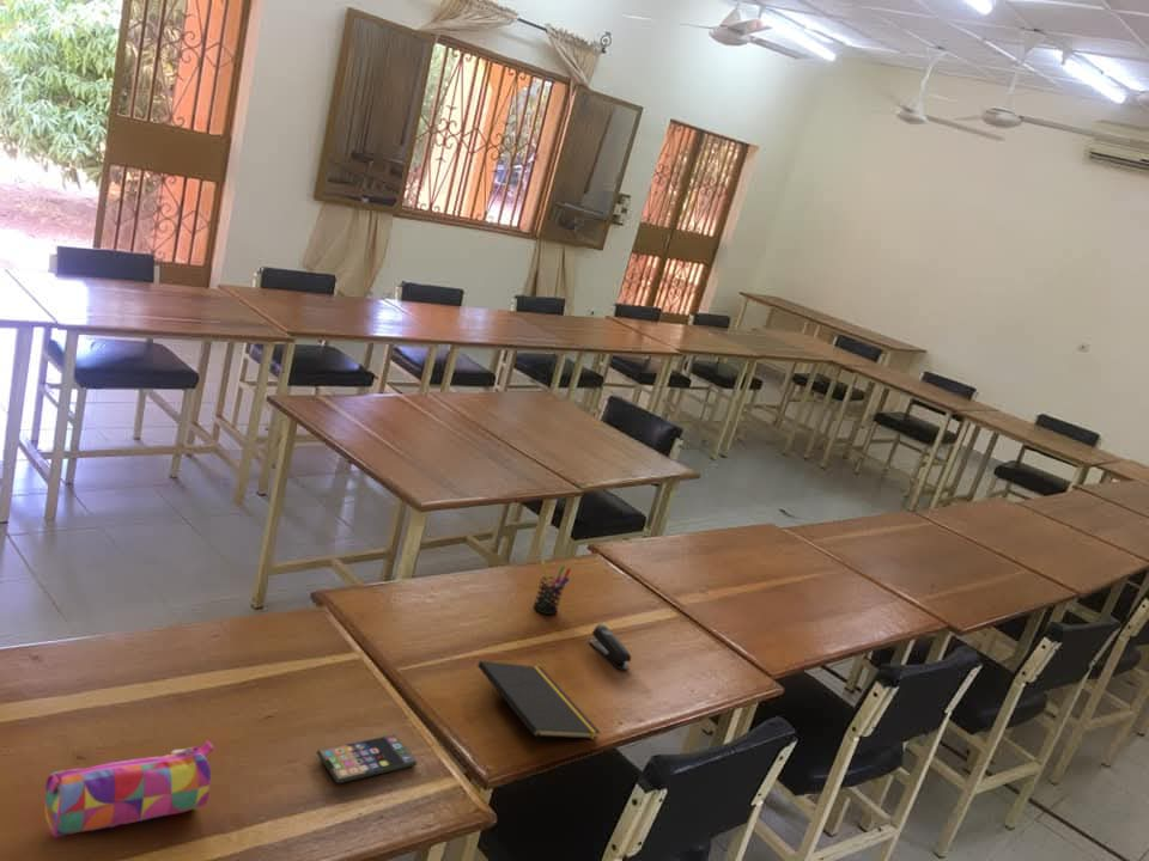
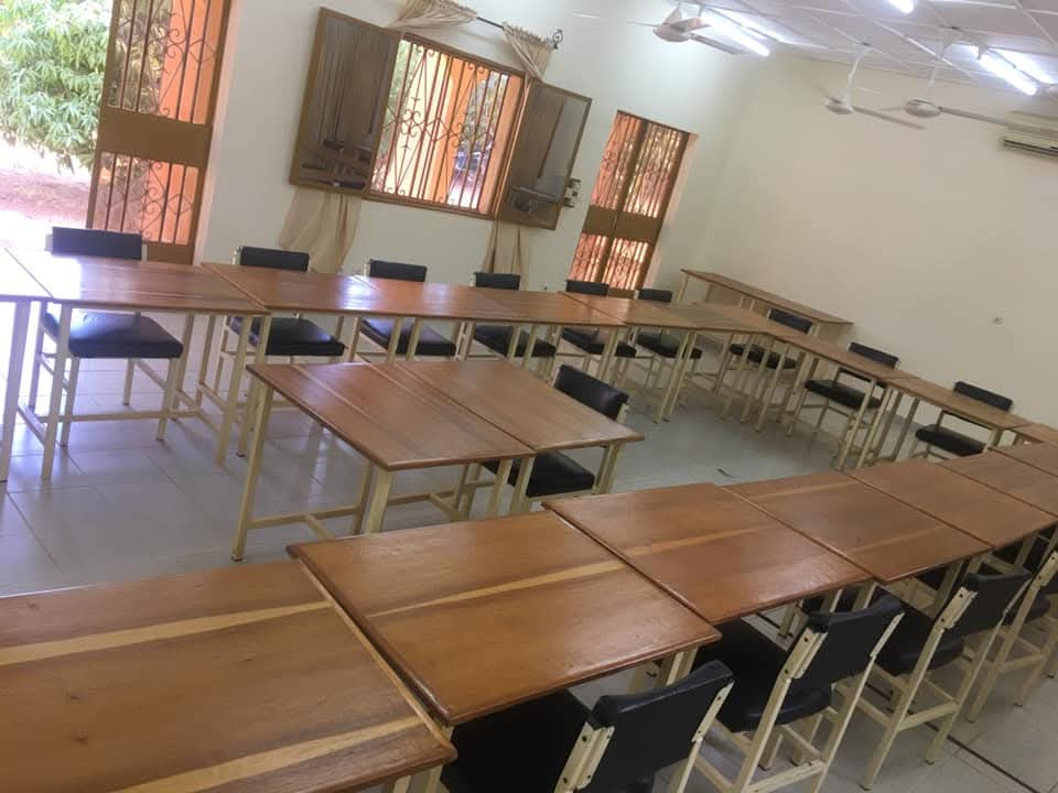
- stapler (612, 646)
- notepad (537, 698)
- smartphone (367, 757)
- pencil case (132, 787)
- pen holder (554, 585)
